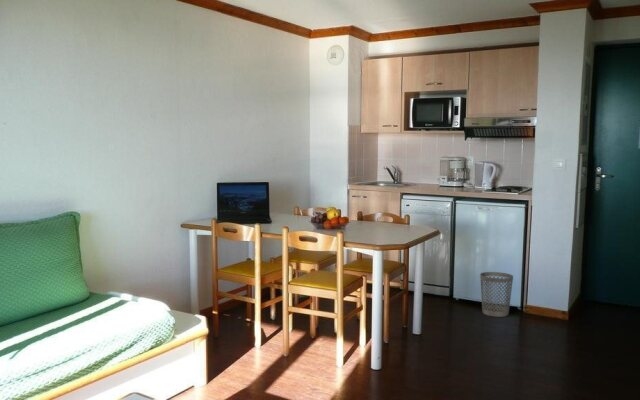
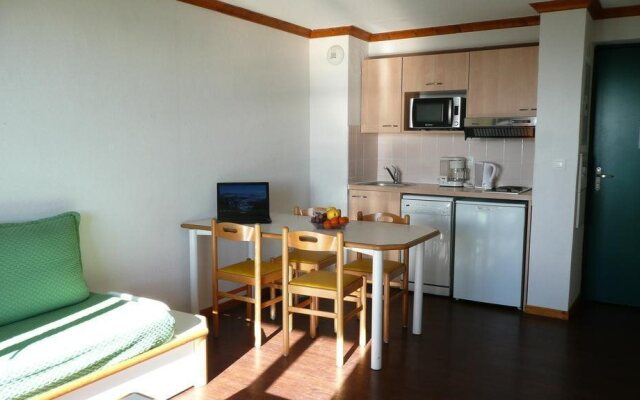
- wastebasket (495, 294)
